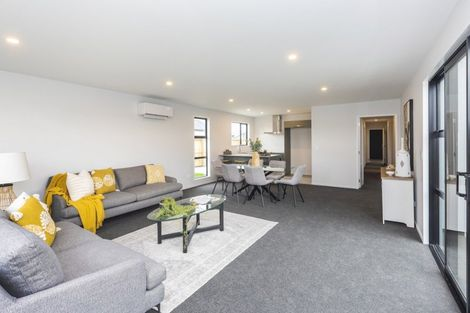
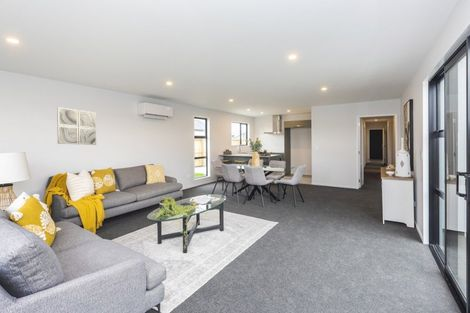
+ wall art (77, 126)
